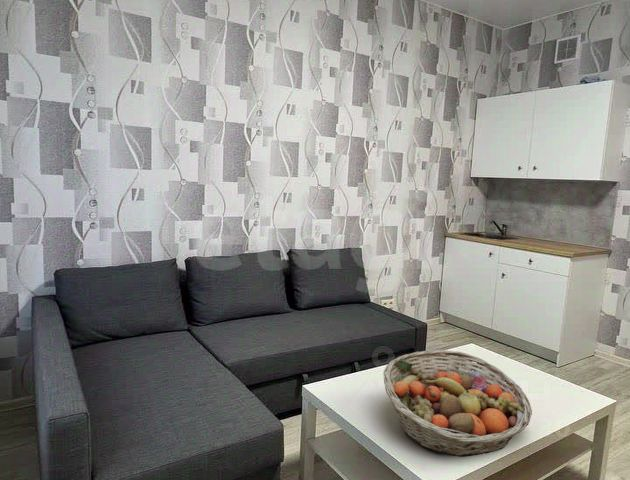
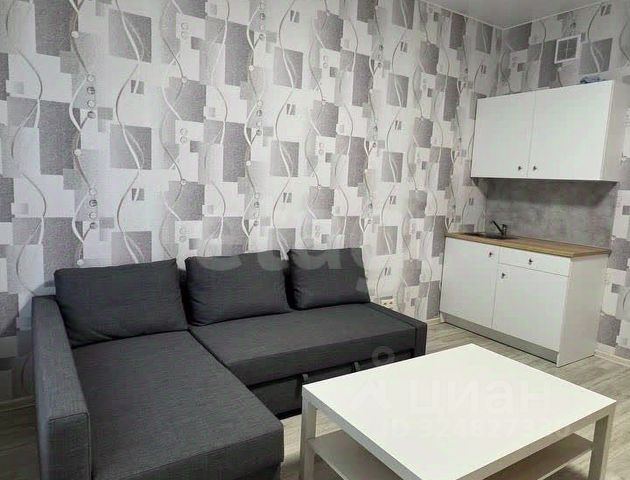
- fruit basket (454, 400)
